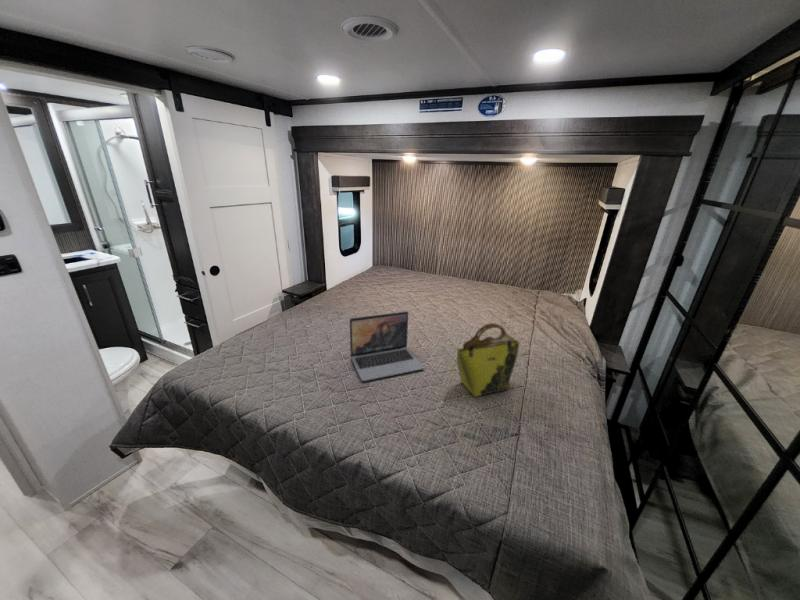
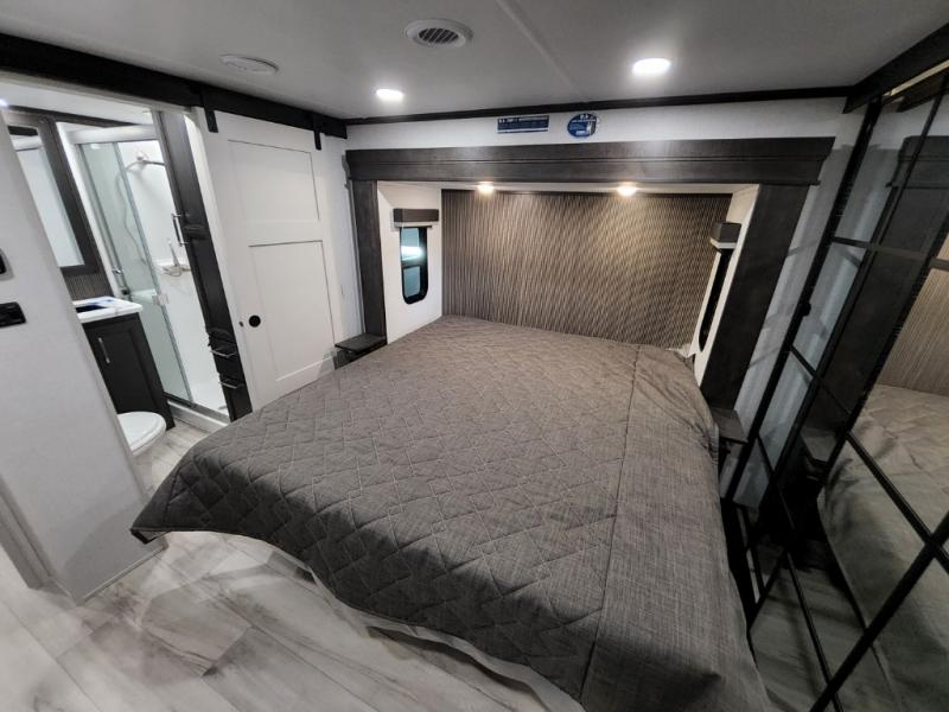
- laptop (386, 344)
- tote bag (487, 356)
